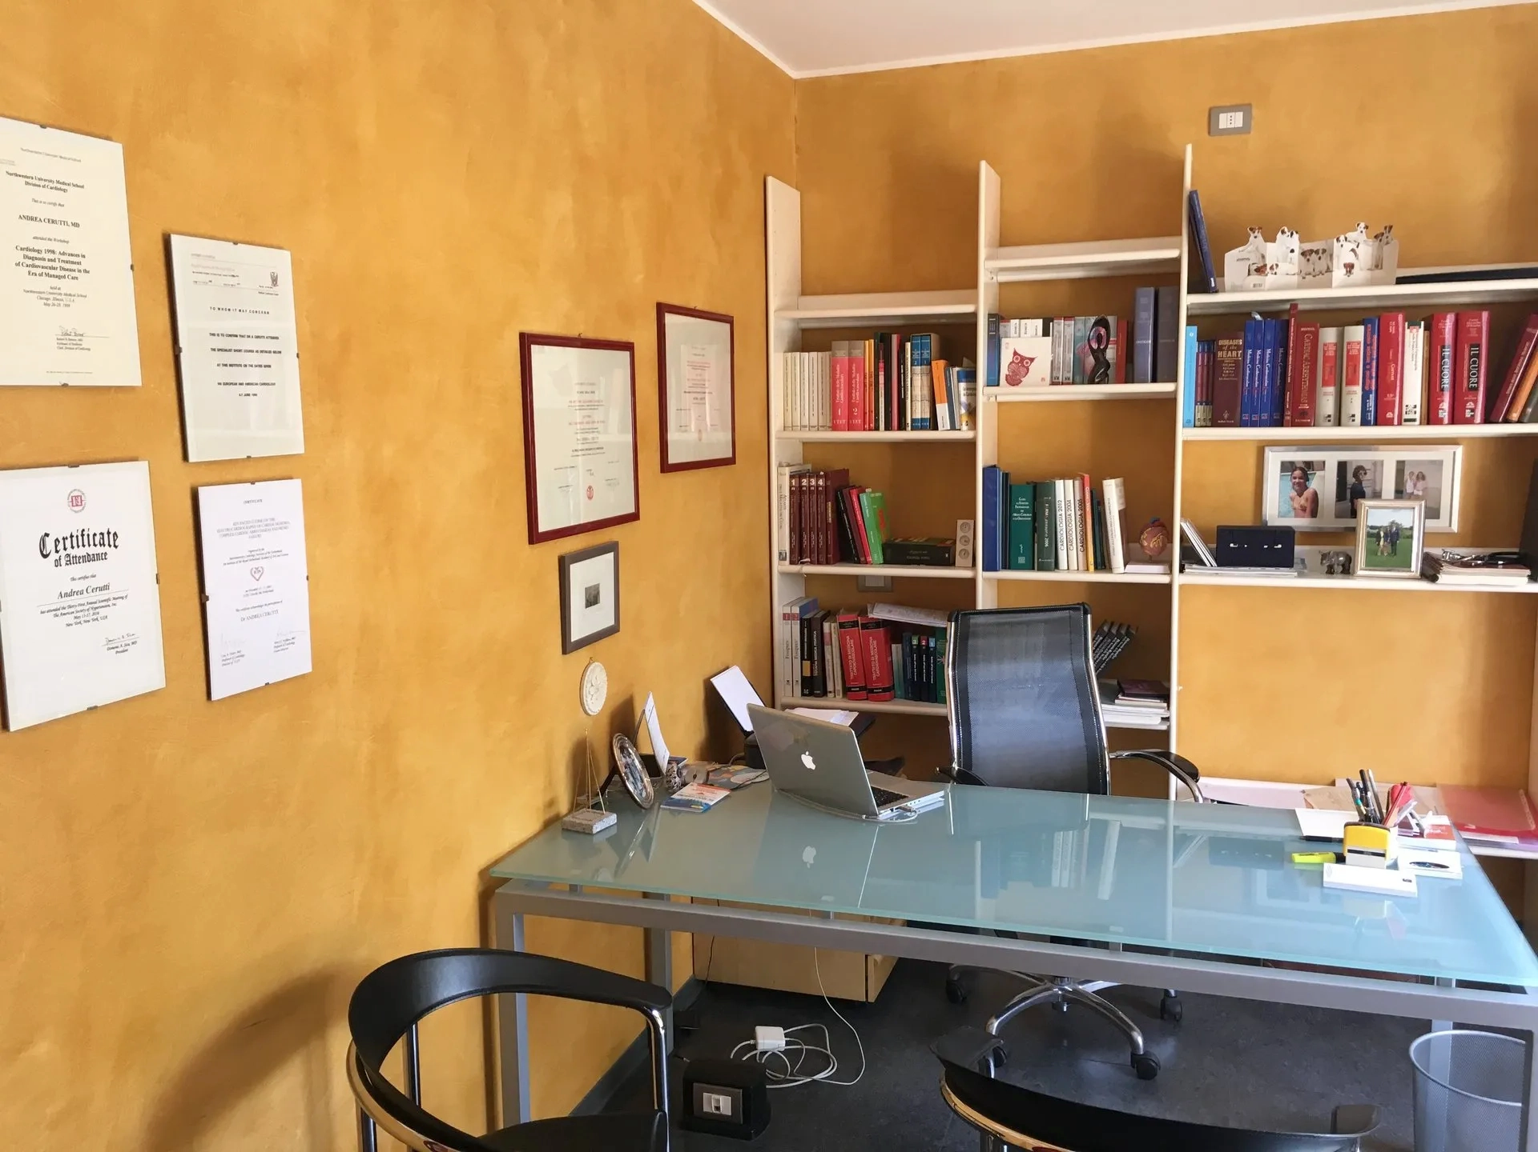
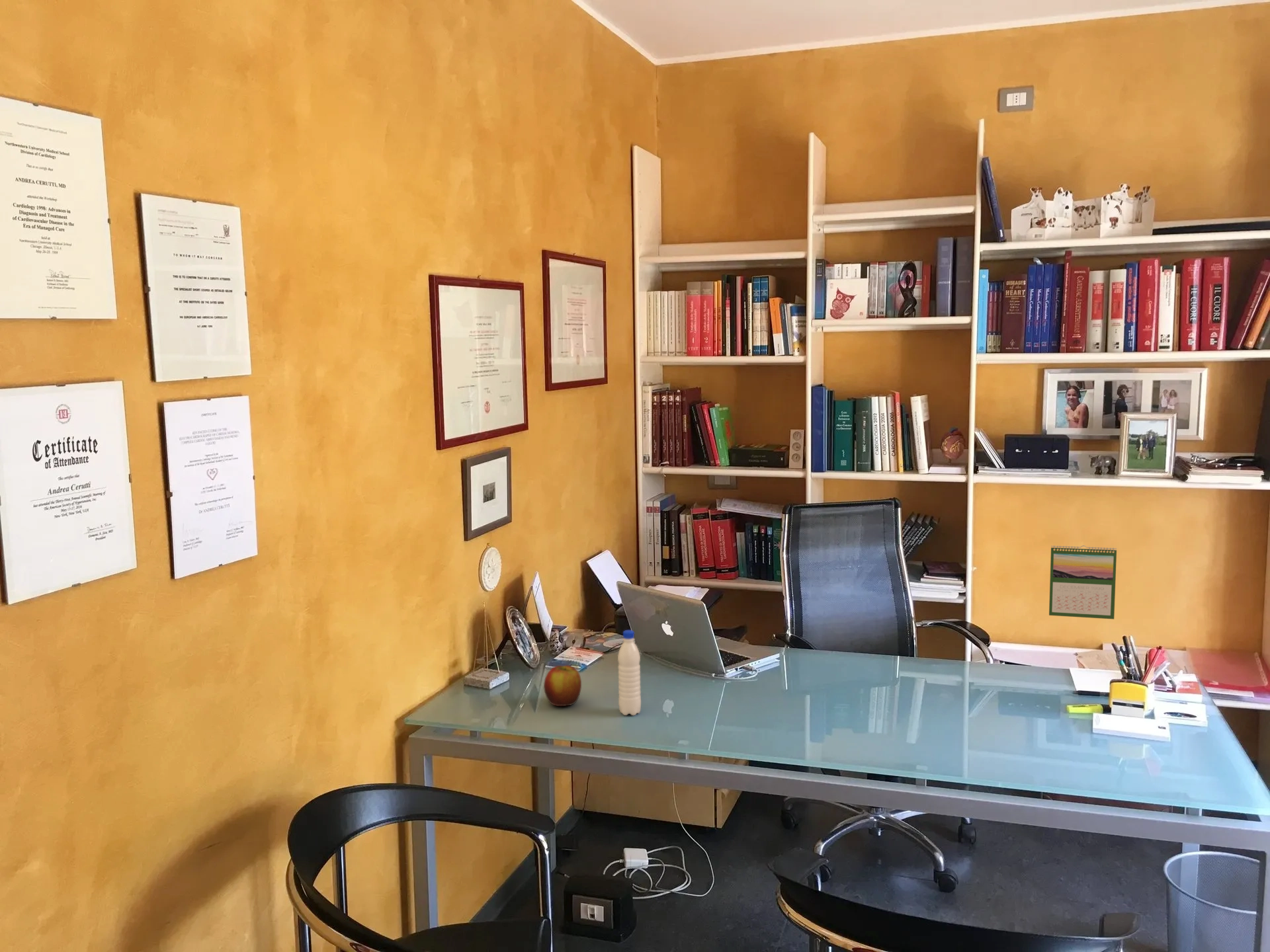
+ water bottle (629, 672)
+ apple (562, 686)
+ calendar (1082, 581)
